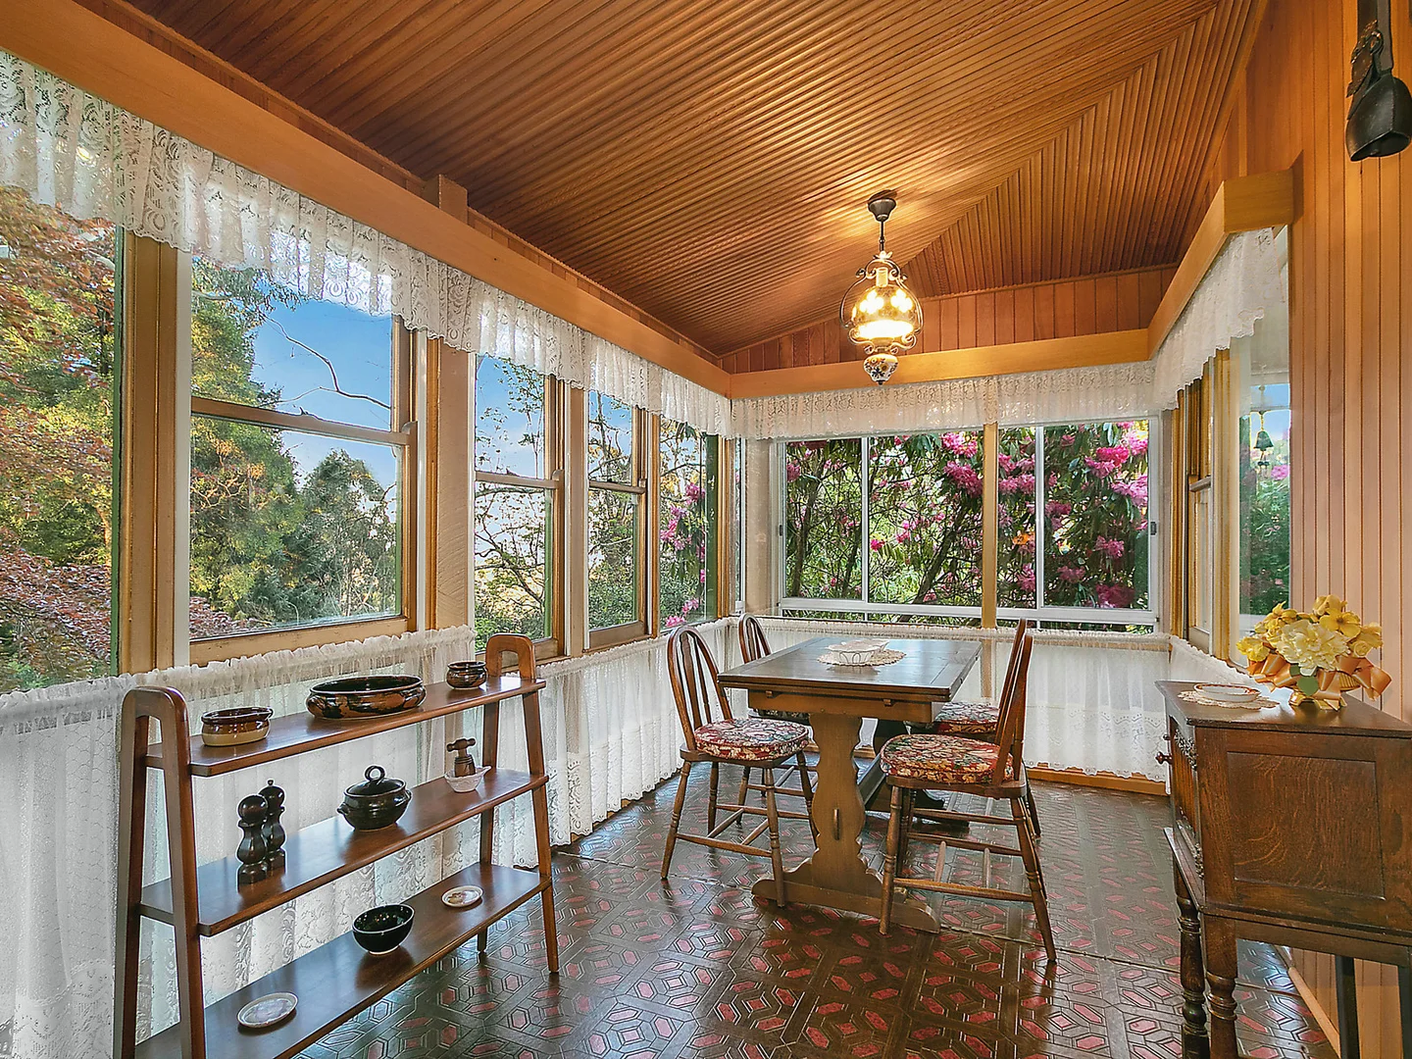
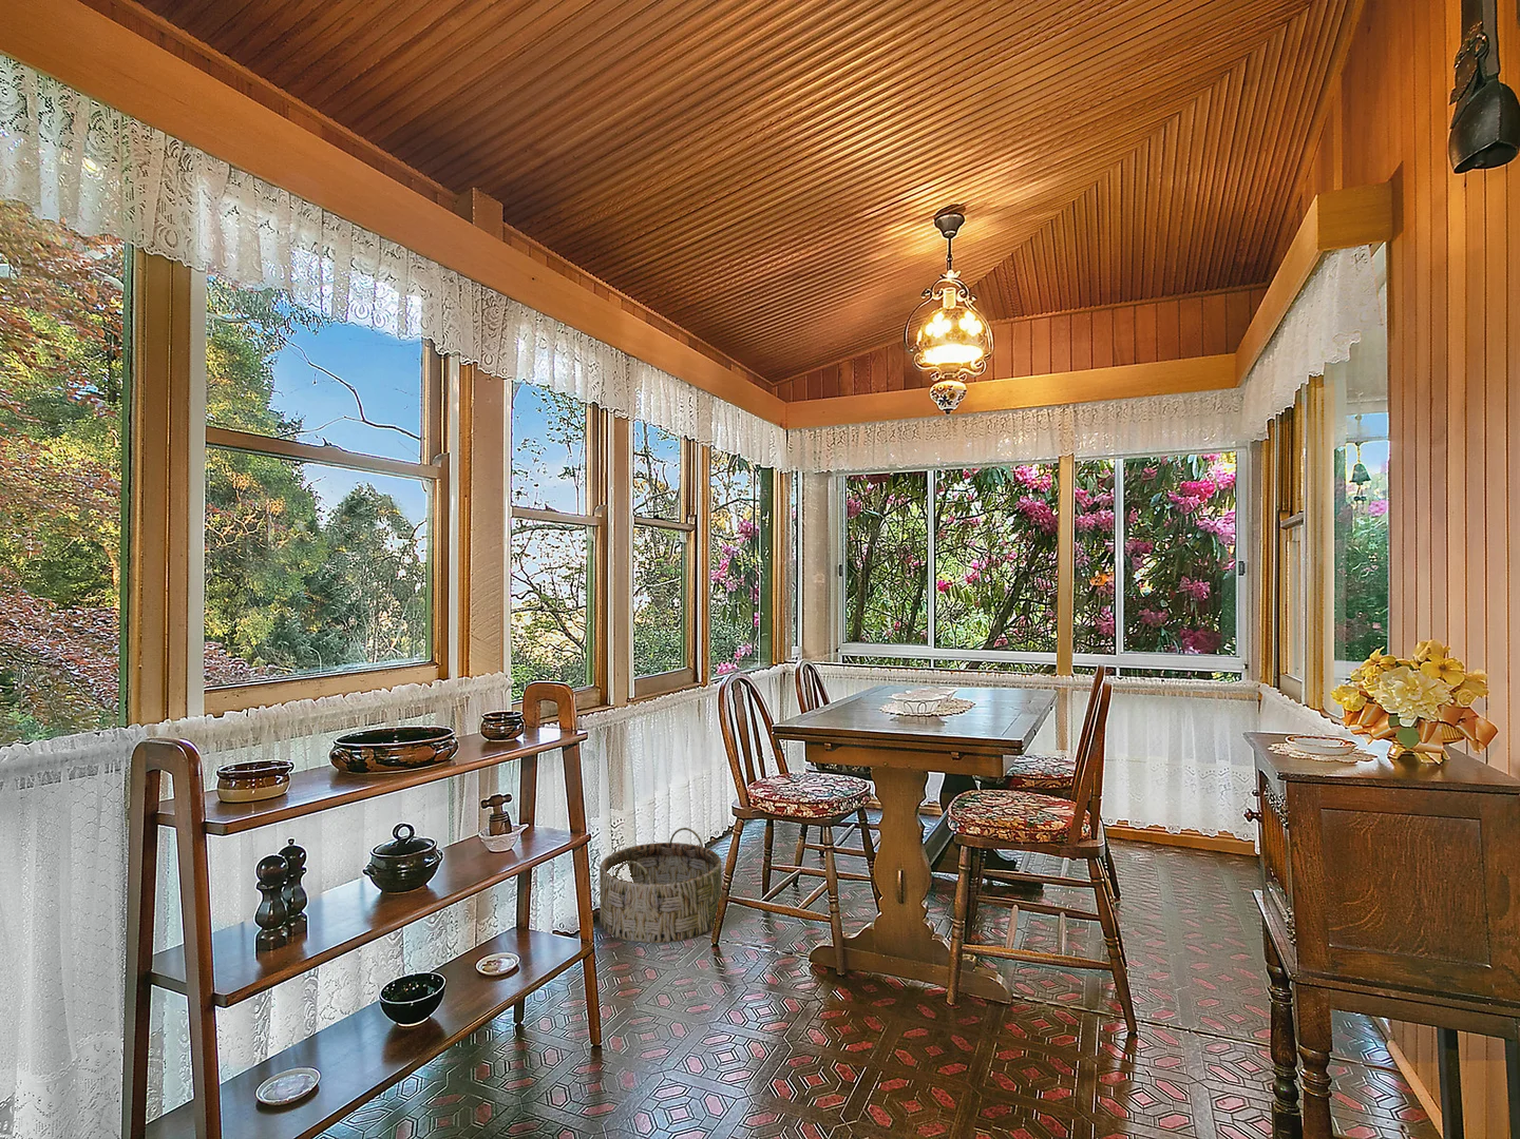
+ basket (661, 879)
